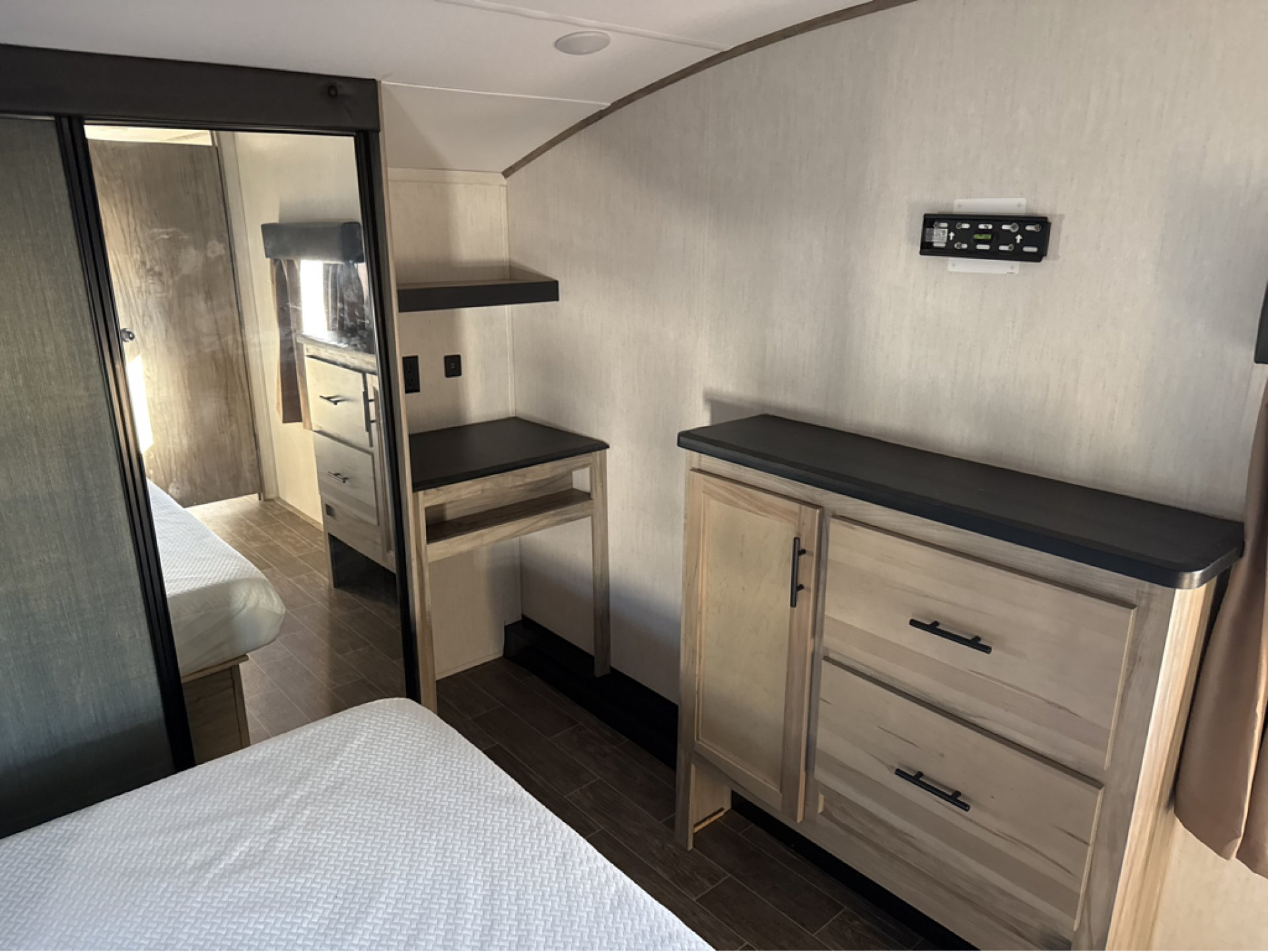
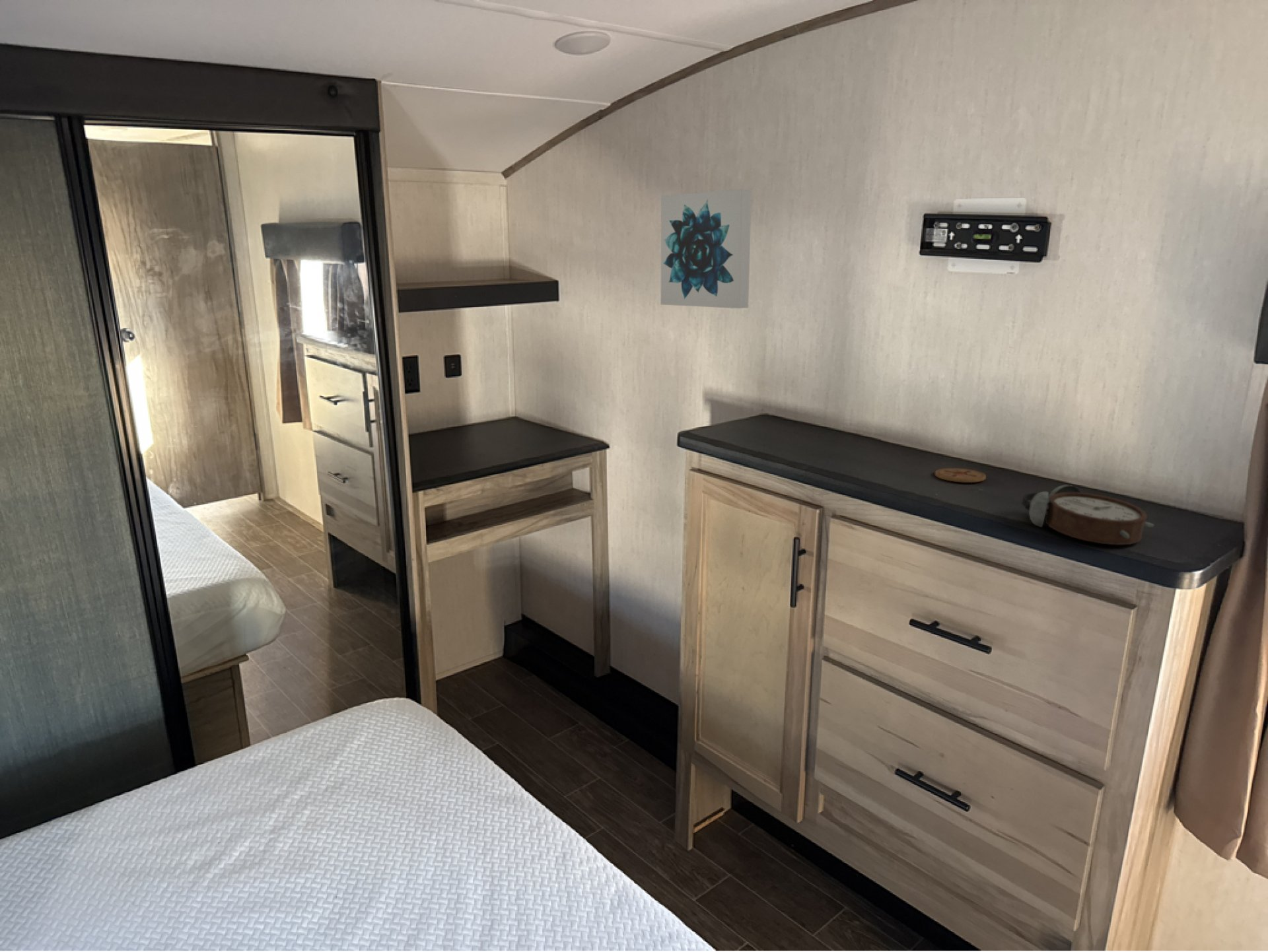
+ wall art (703, 250)
+ alarm clock (1081, 511)
+ coaster (960, 475)
